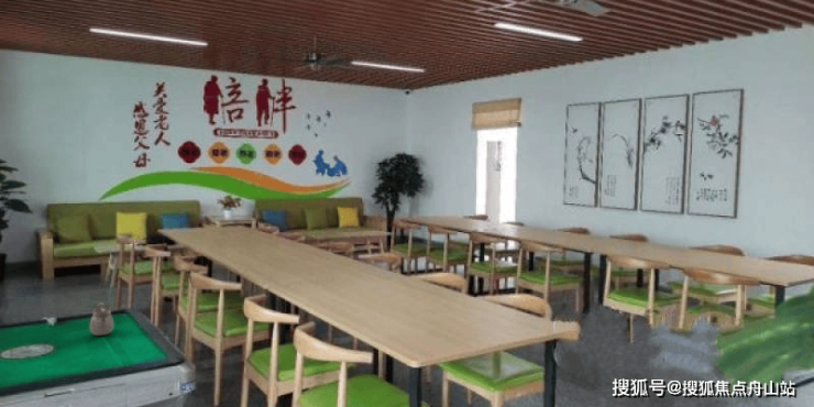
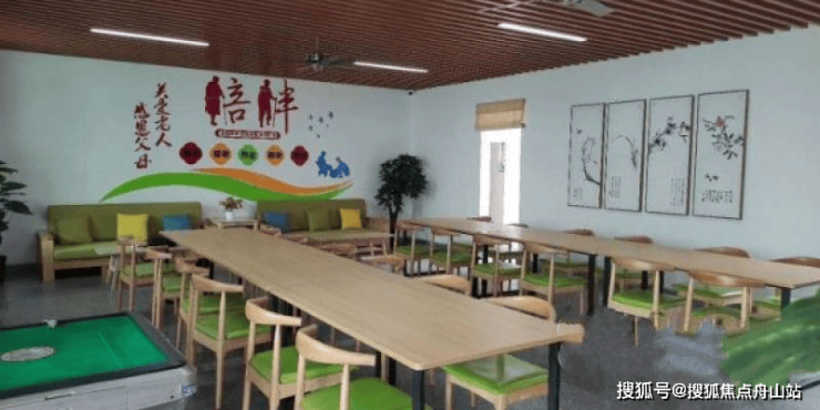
- teapot (101, 318)
